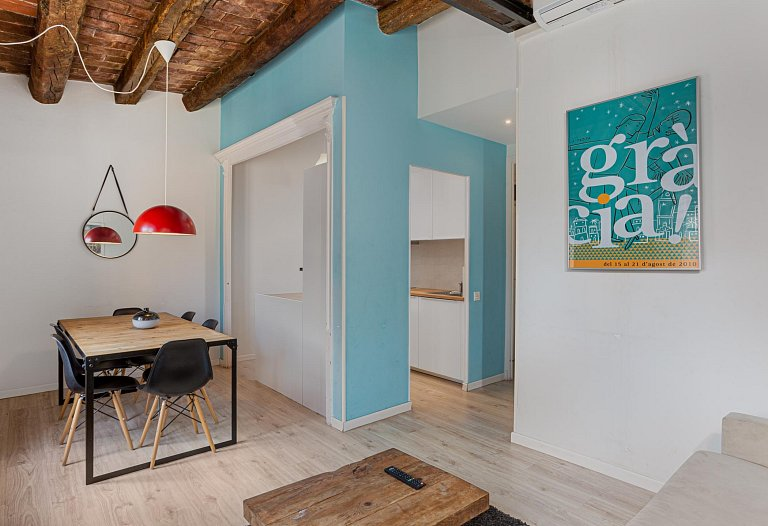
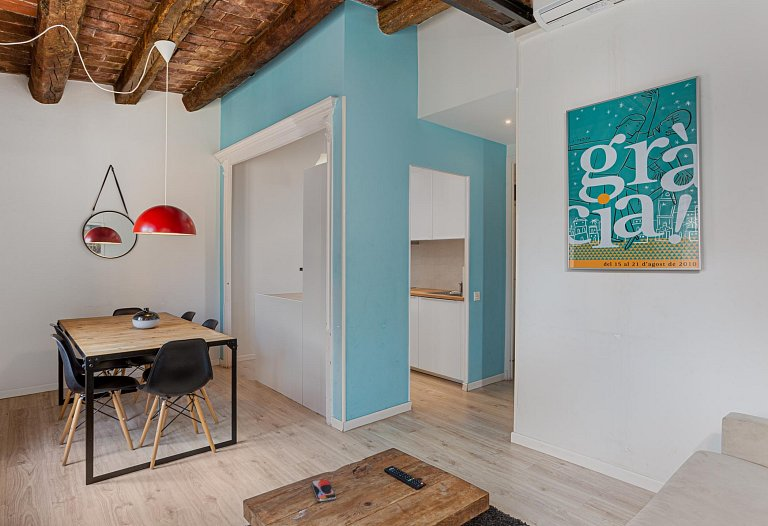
+ smartphone (323, 489)
